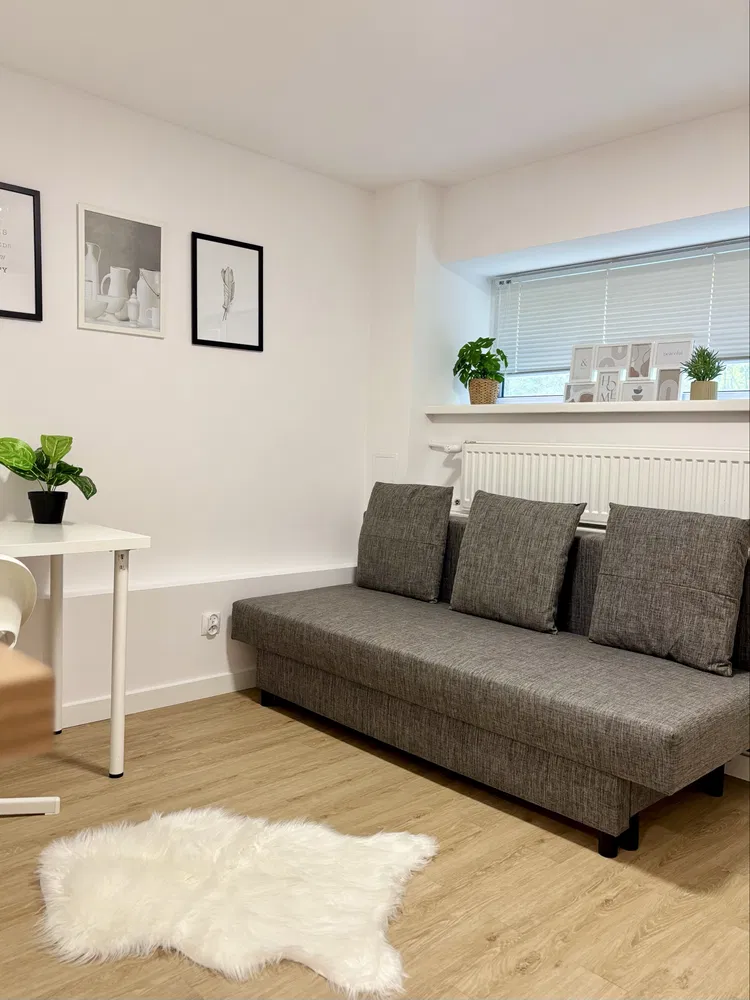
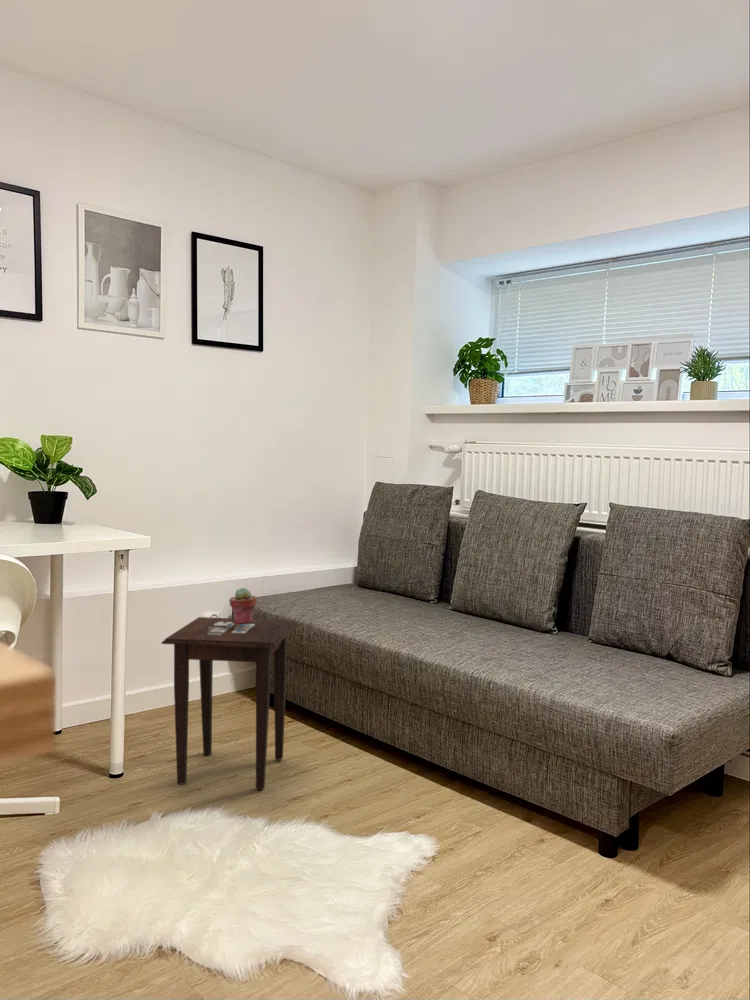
+ side table (211, 697)
+ potted succulent (243, 607)
